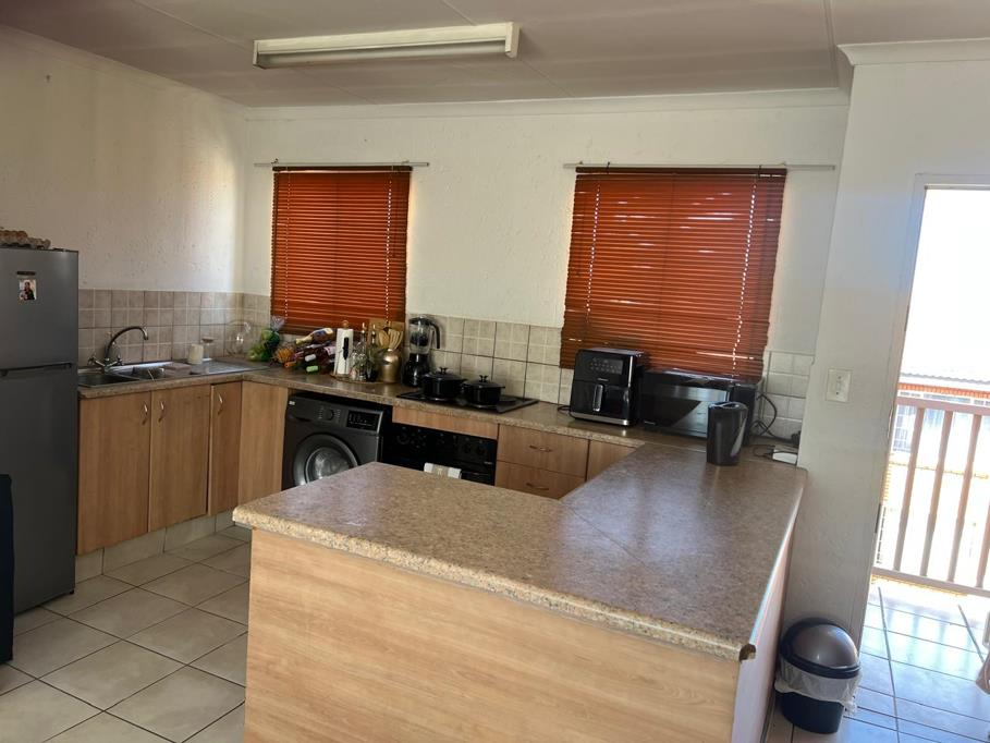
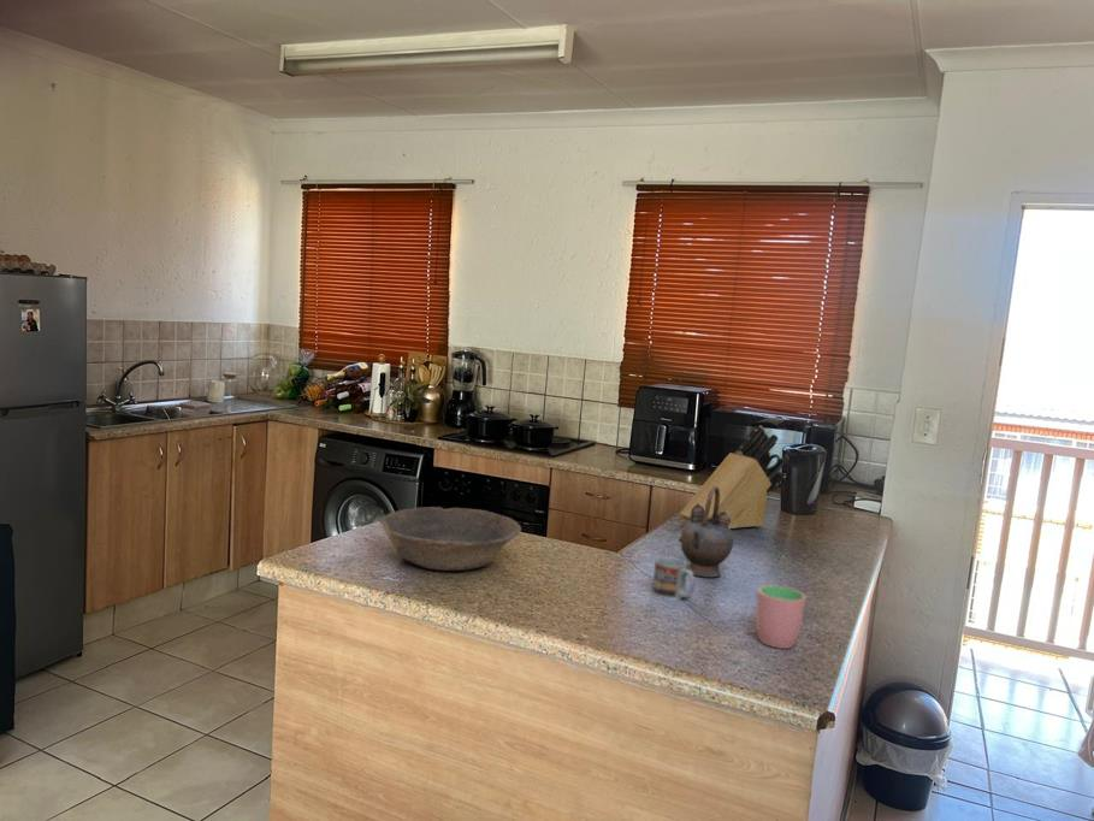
+ teapot (705, 531)
+ bowl (450, 541)
+ cup (674, 579)
+ knife block (737, 476)
+ cup (781, 615)
